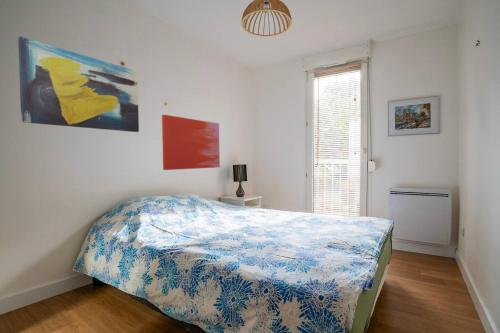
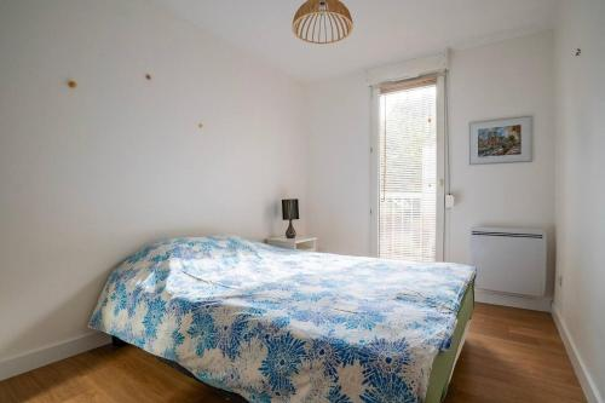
- wall art (88, 92)
- wall art (193, 144)
